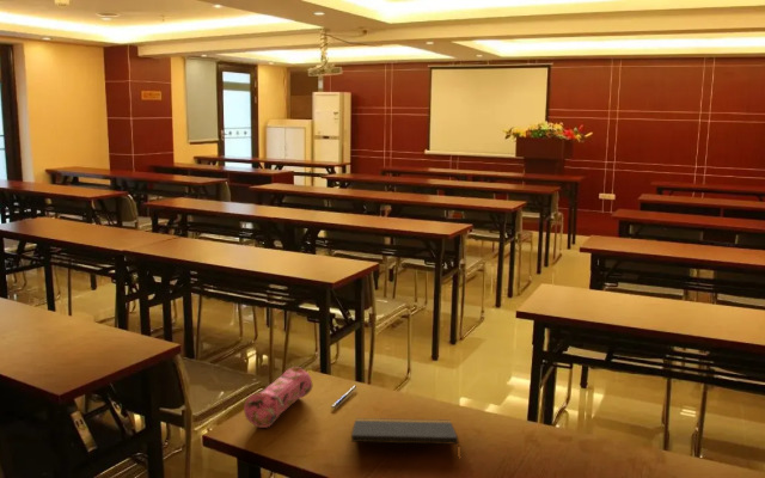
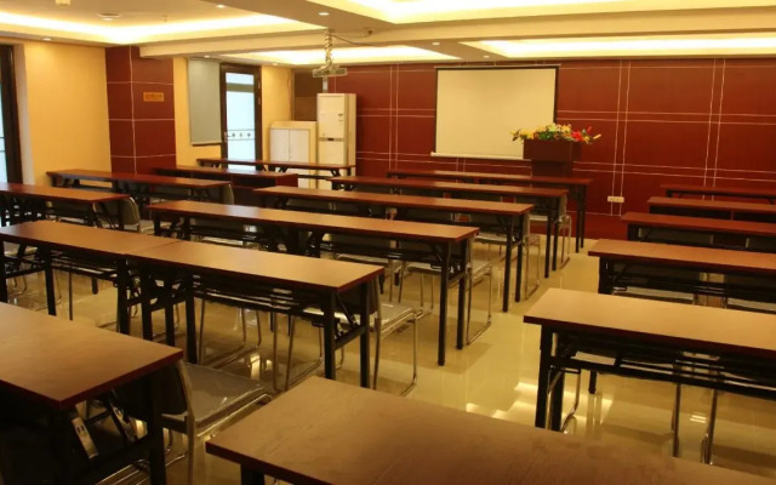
- notepad (403, 430)
- pen (344, 396)
- pencil case (280, 394)
